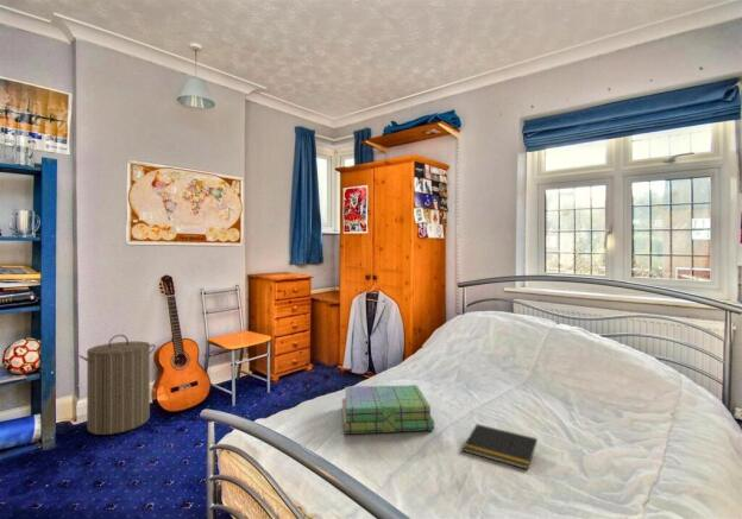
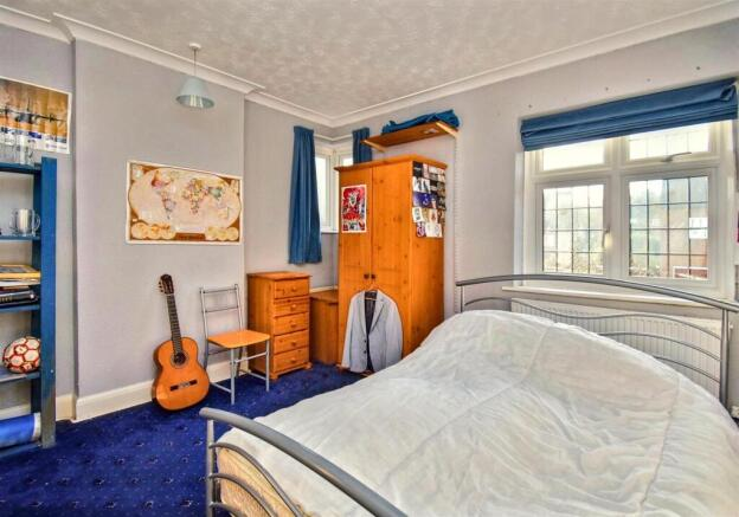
- laundry hamper (119, 379)
- notepad (499, 444)
- stack of books (384, 406)
